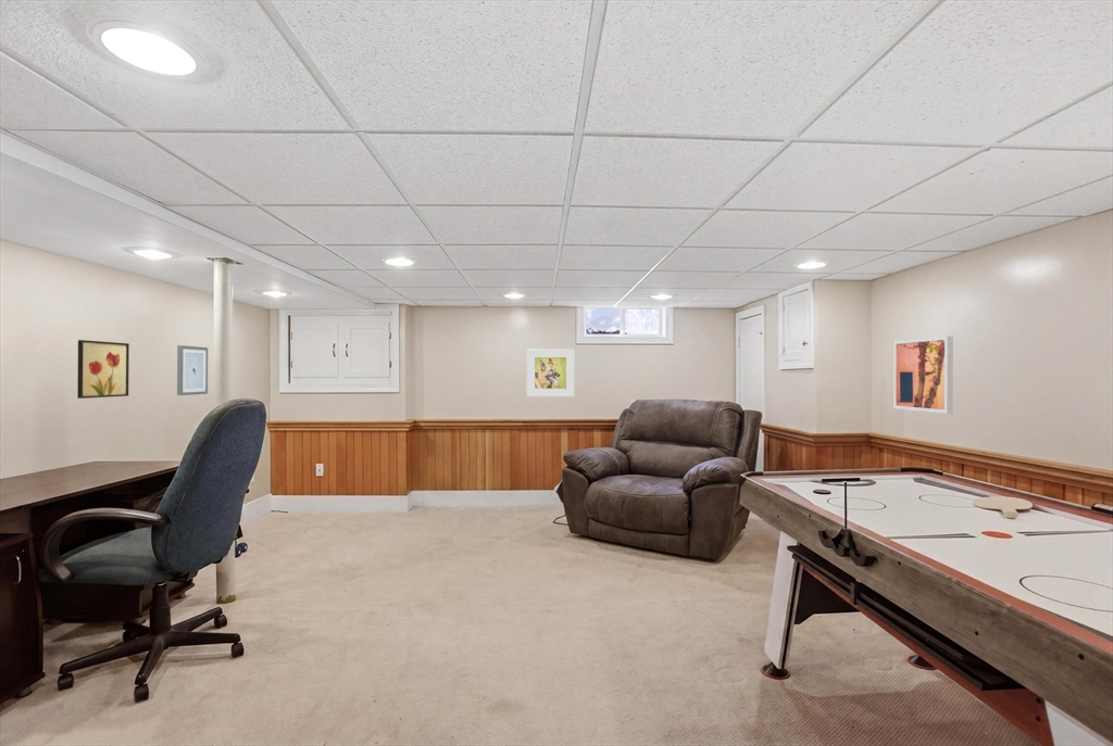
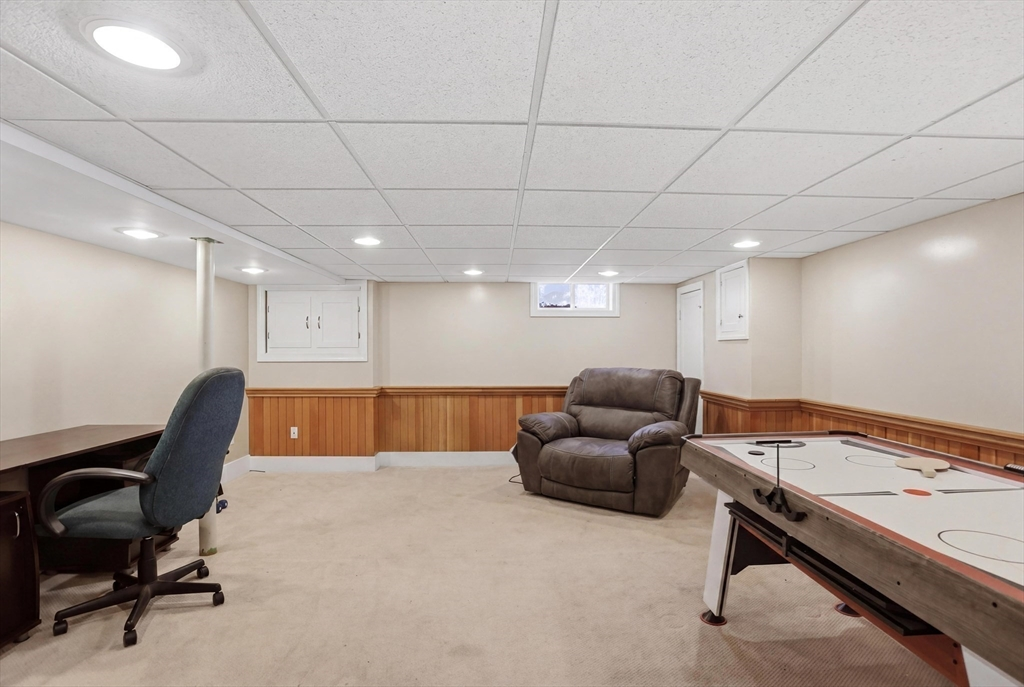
- wall art (192, 370)
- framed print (550, 372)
- wall art (921, 375)
- wall art (103, 369)
